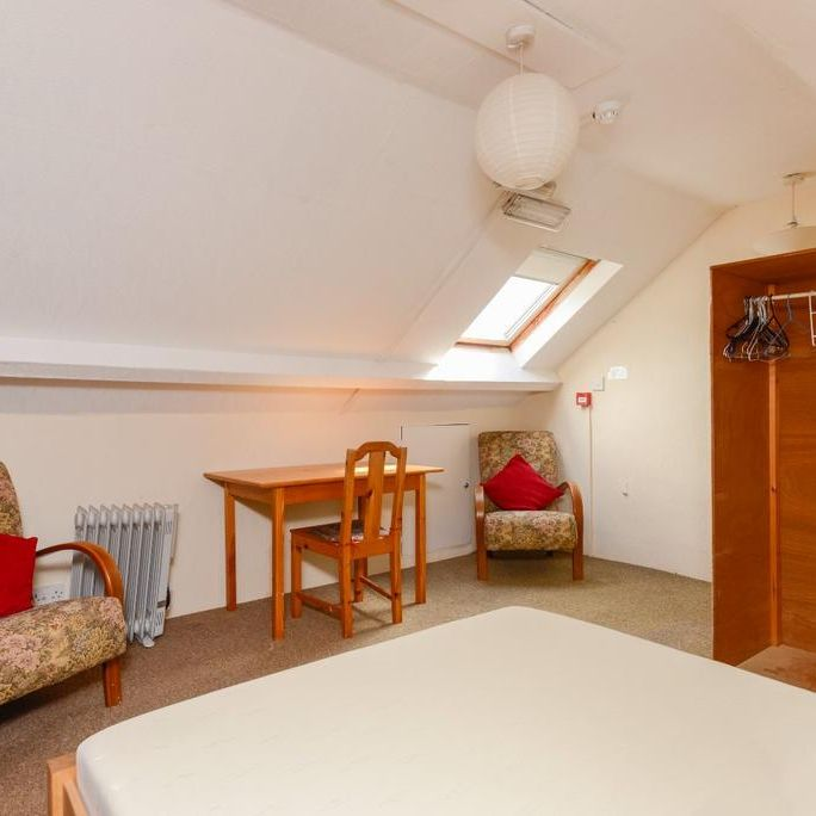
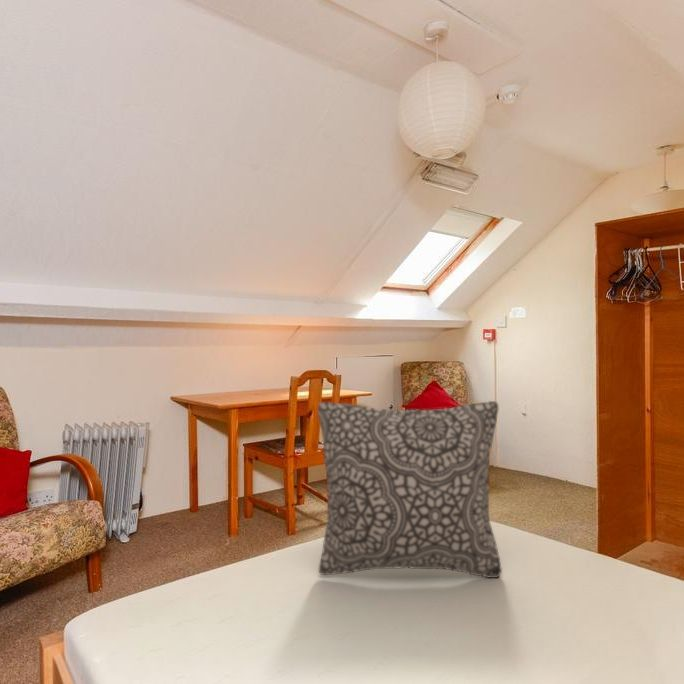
+ pillow (408, 488)
